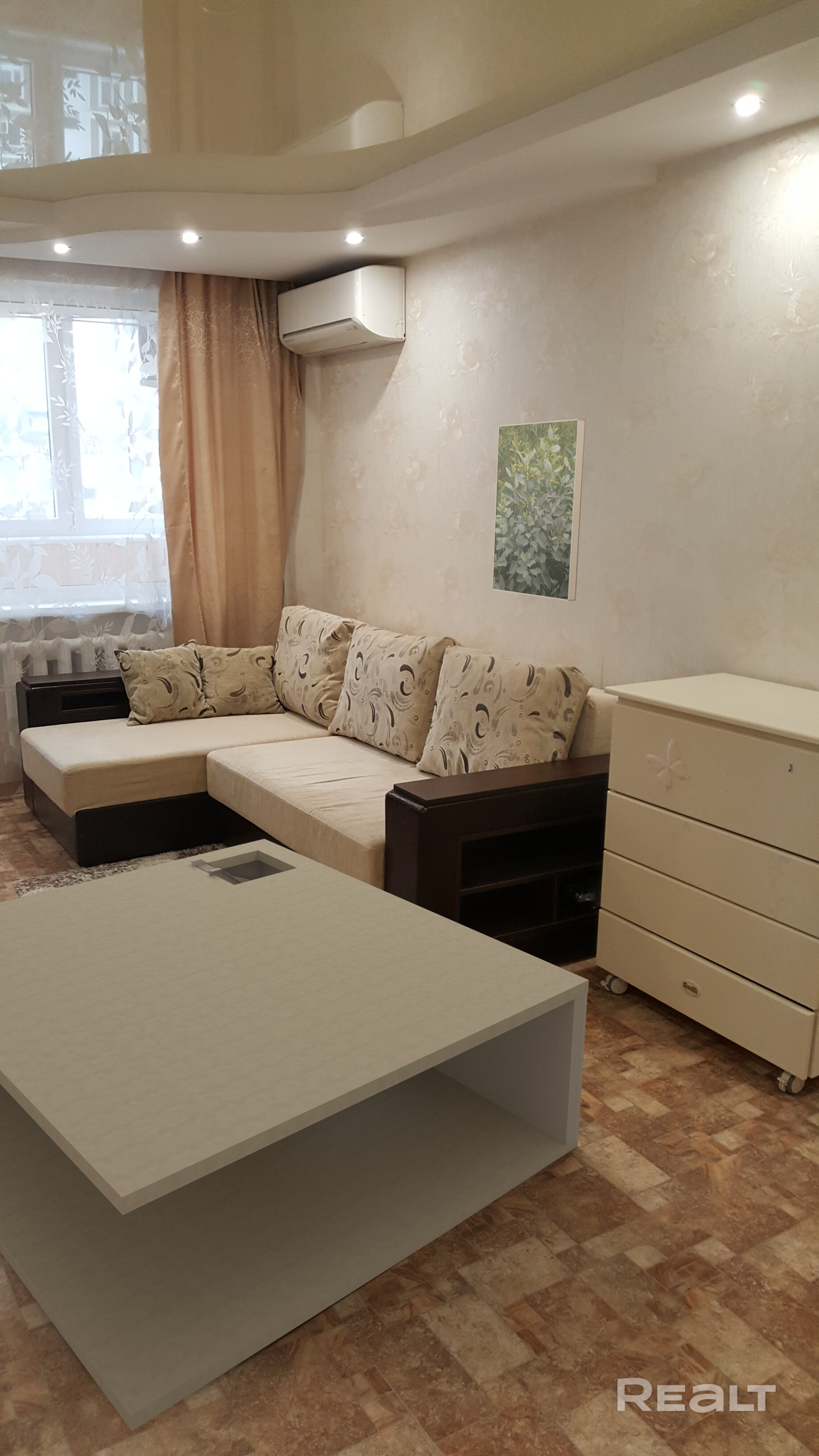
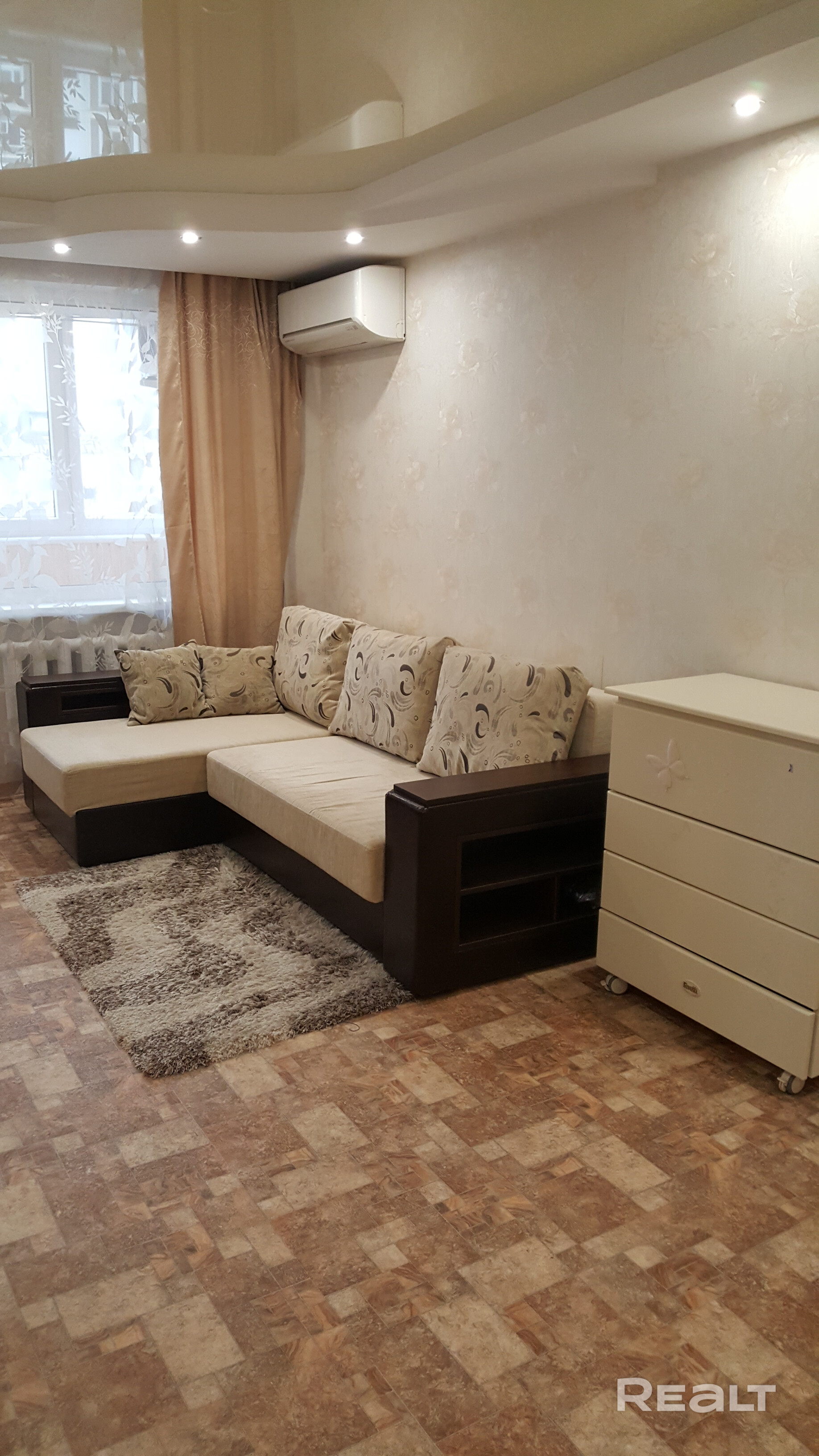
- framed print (536, 510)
- coffee table (219, 1037)
